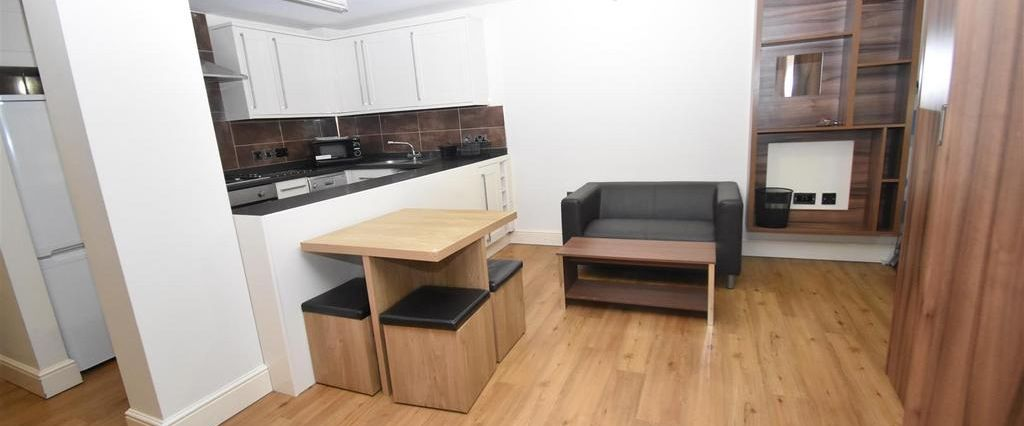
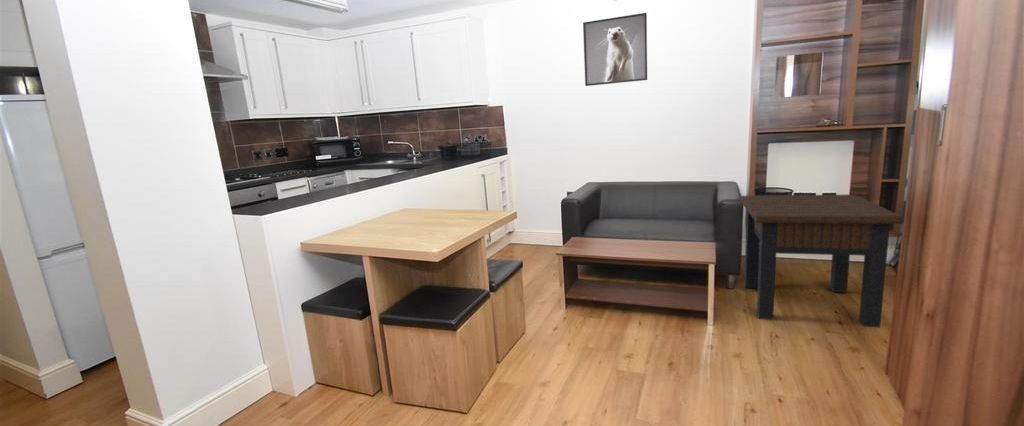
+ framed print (614, 50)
+ side table (806, 253)
